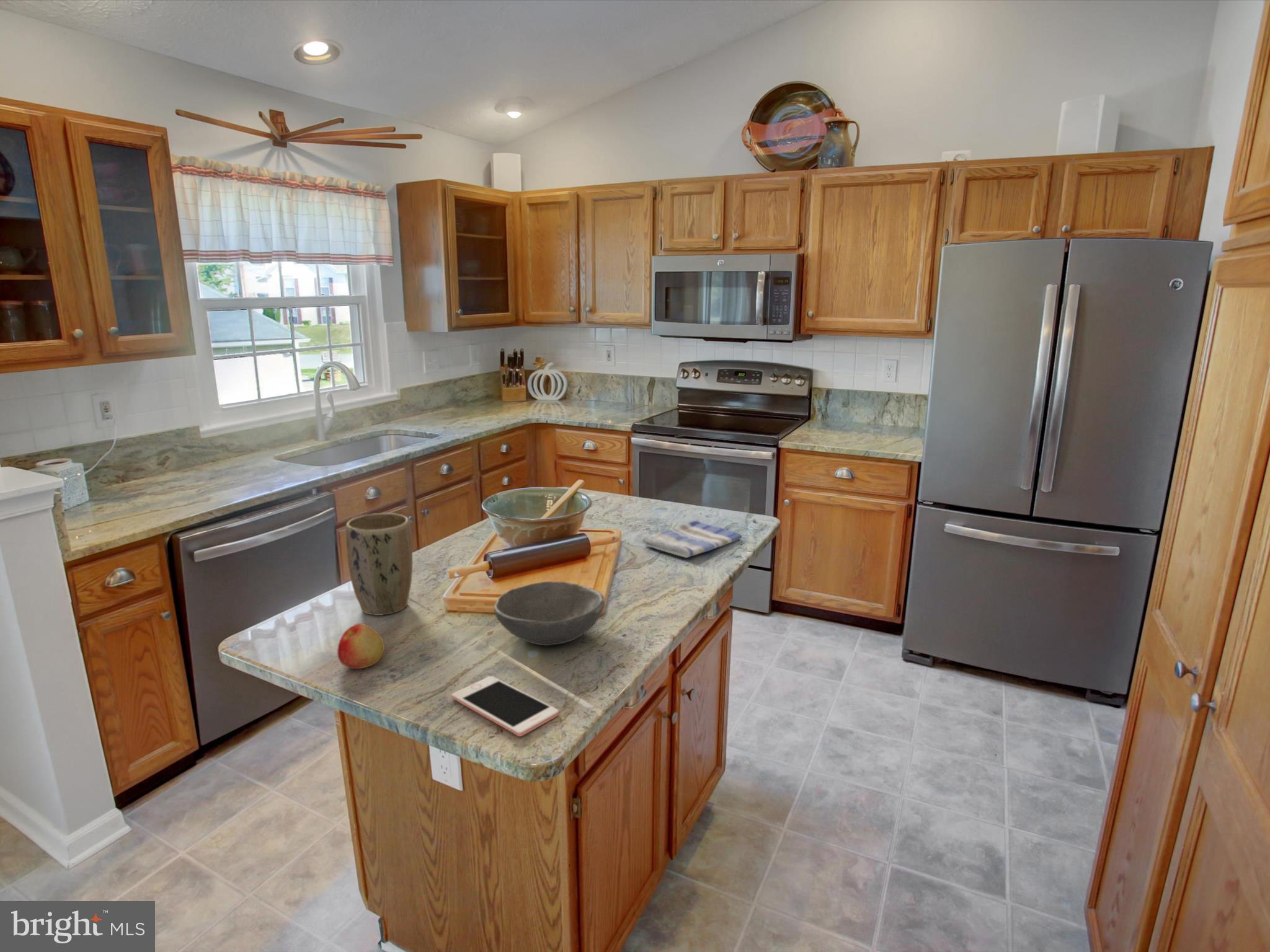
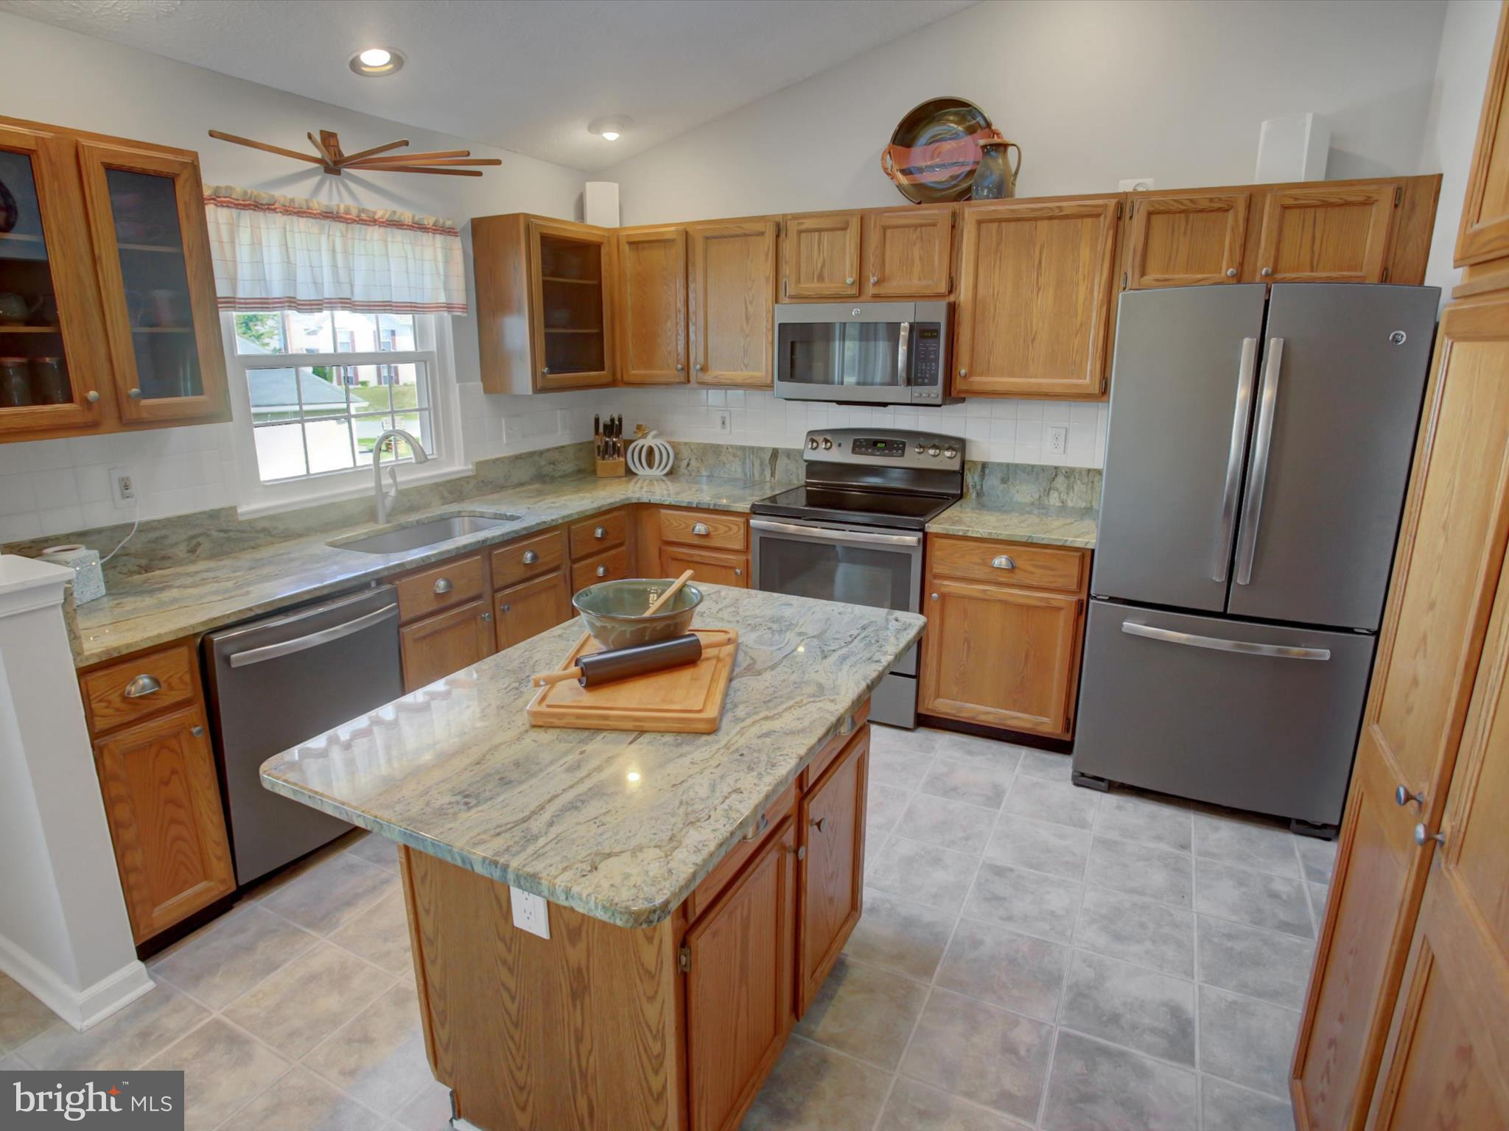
- plant pot (381, 564)
- cell phone (504, 704)
- bowl (549, 619)
- apple (360, 645)
- dish towel (691, 537)
